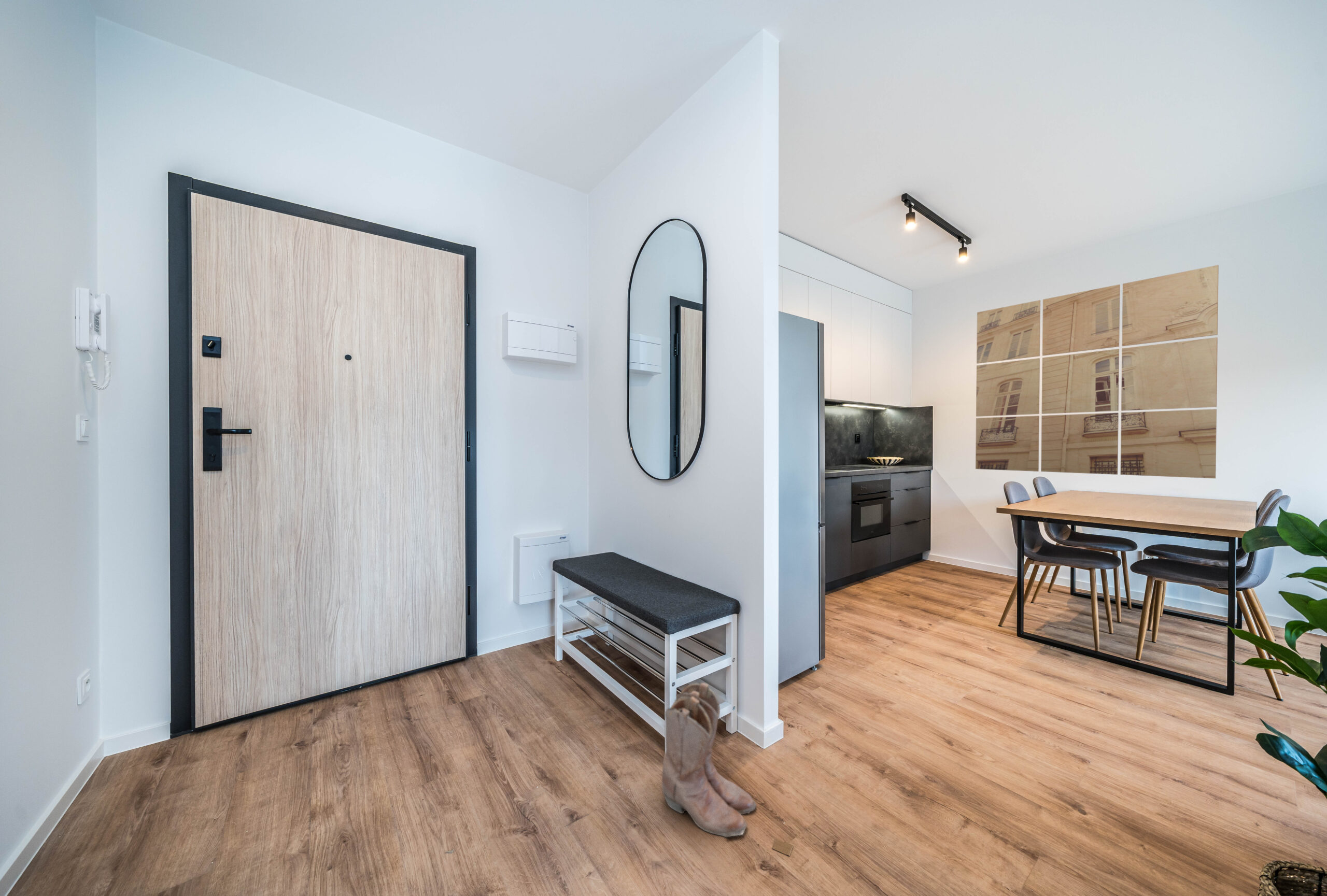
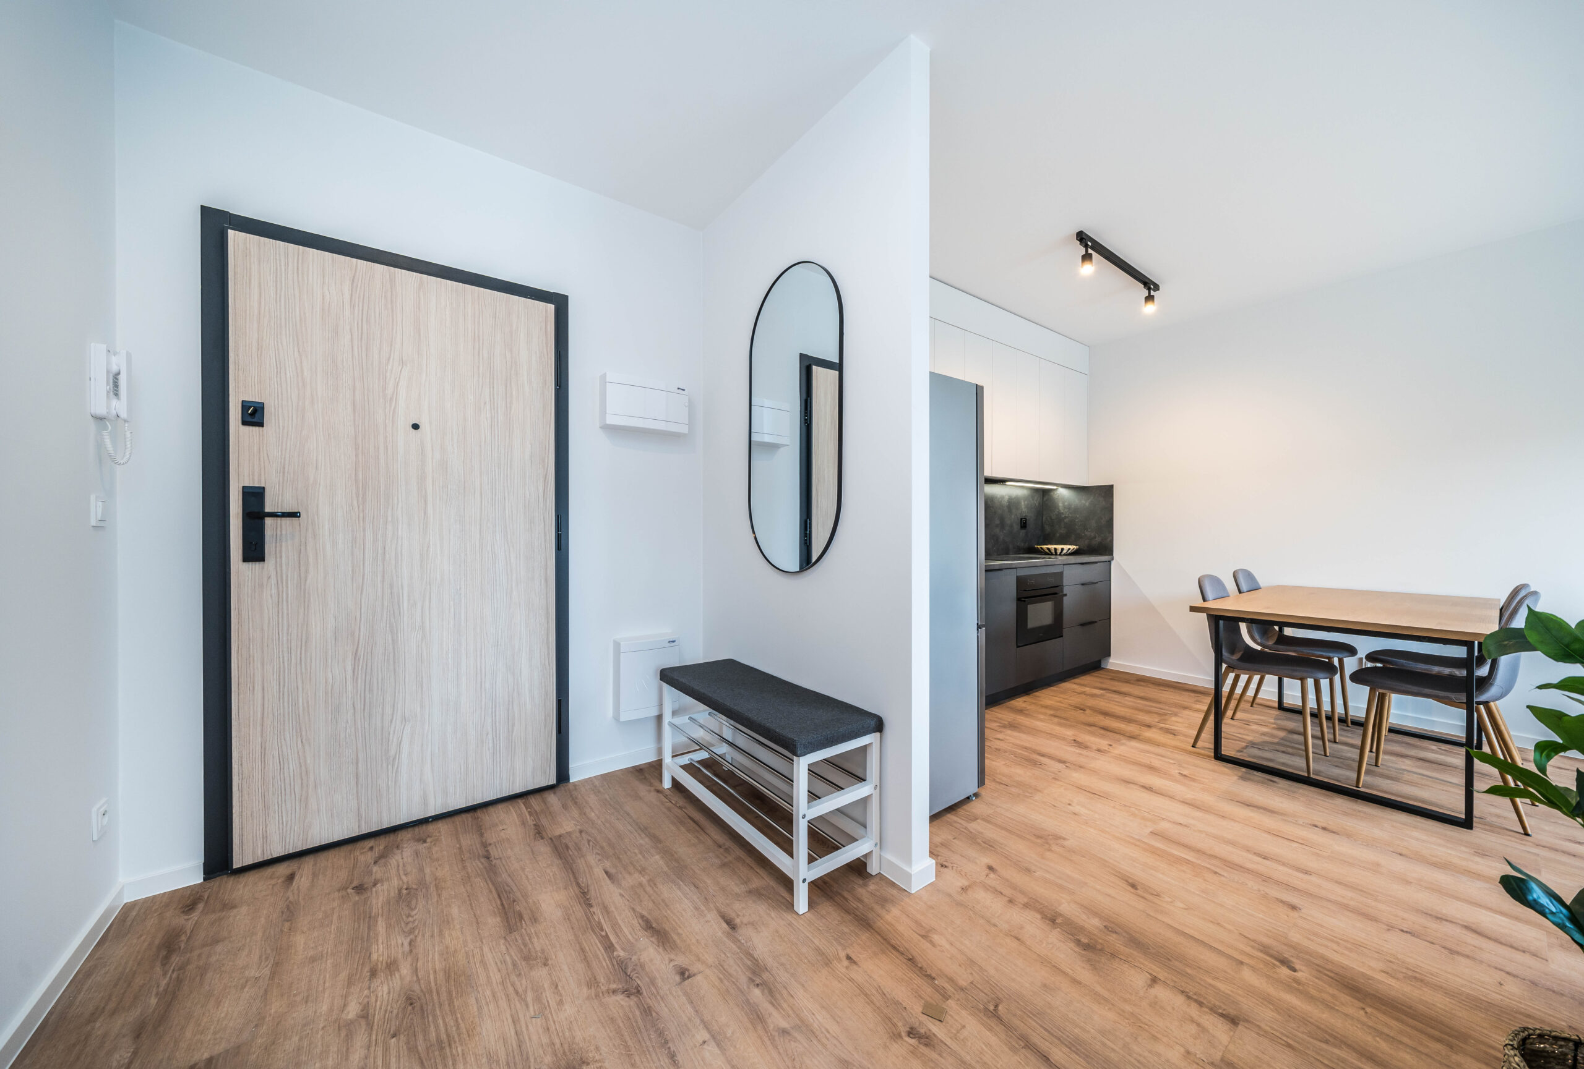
- boots (709, 750)
- wall art (1078, 382)
